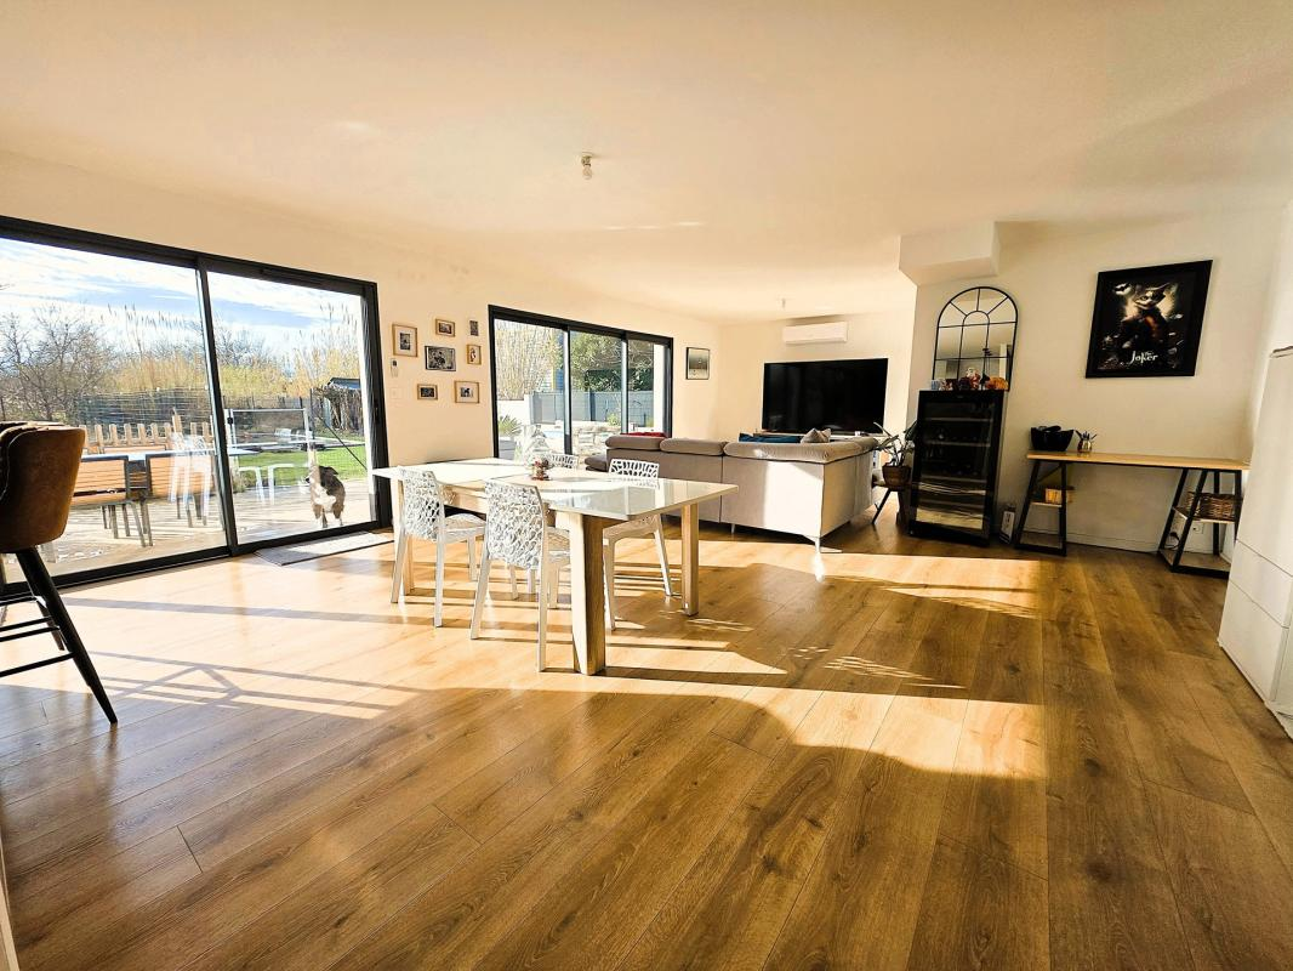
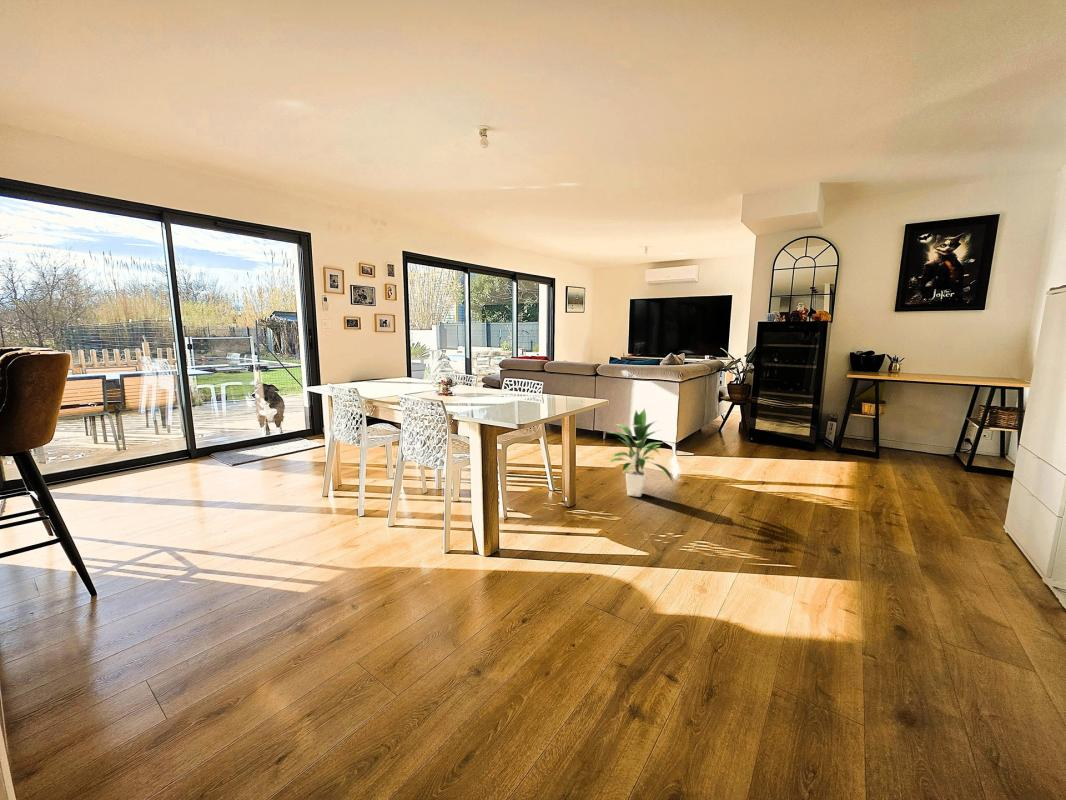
+ indoor plant (639, 453)
